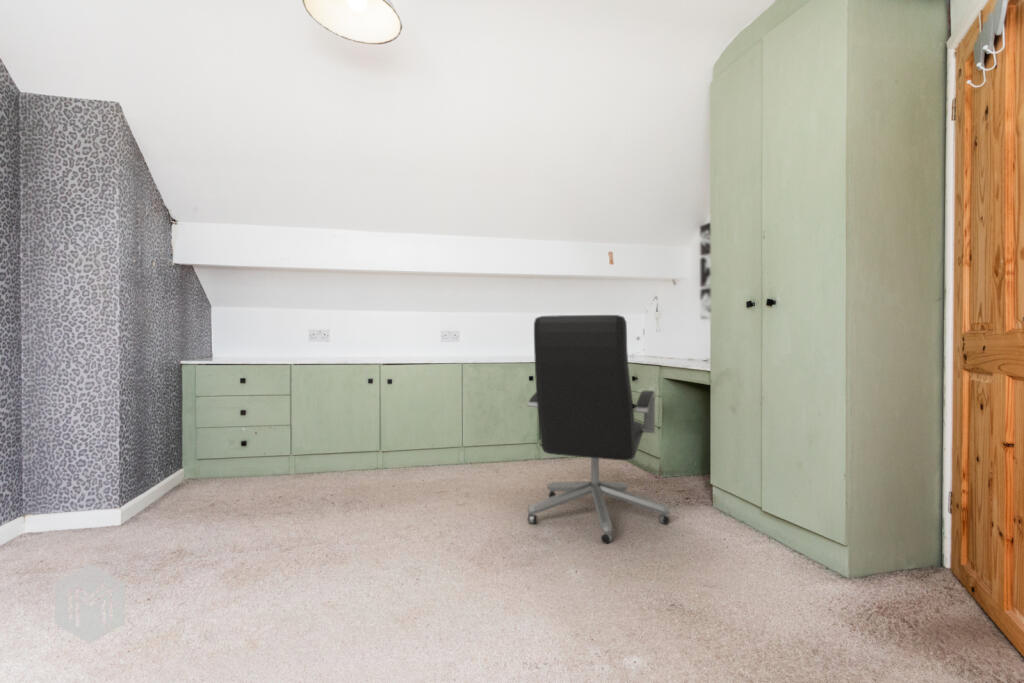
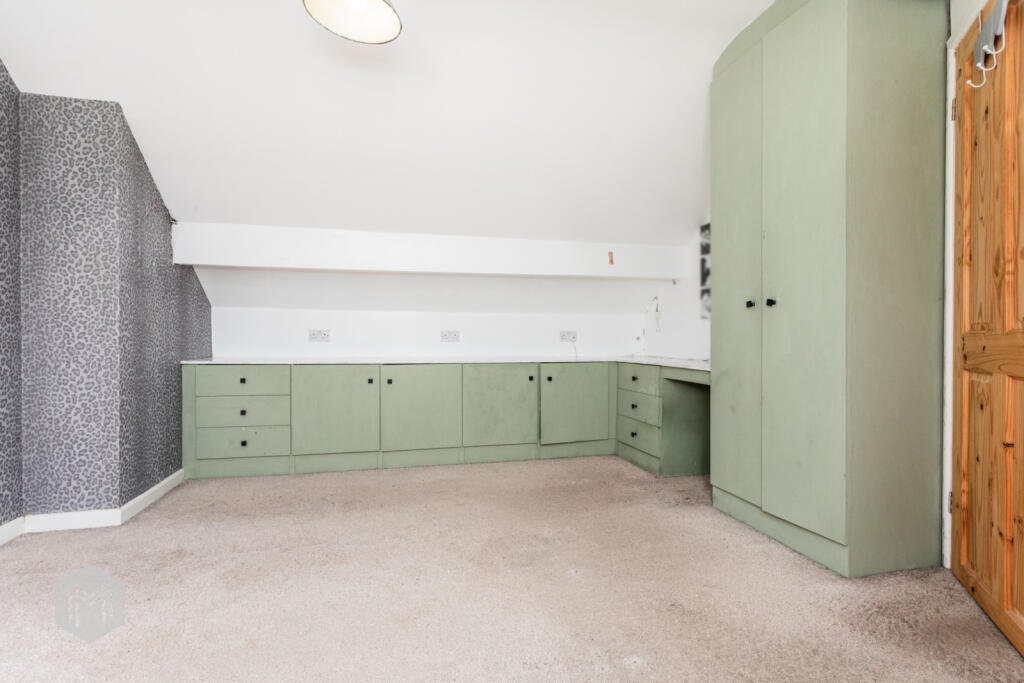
- office chair (599, 418)
